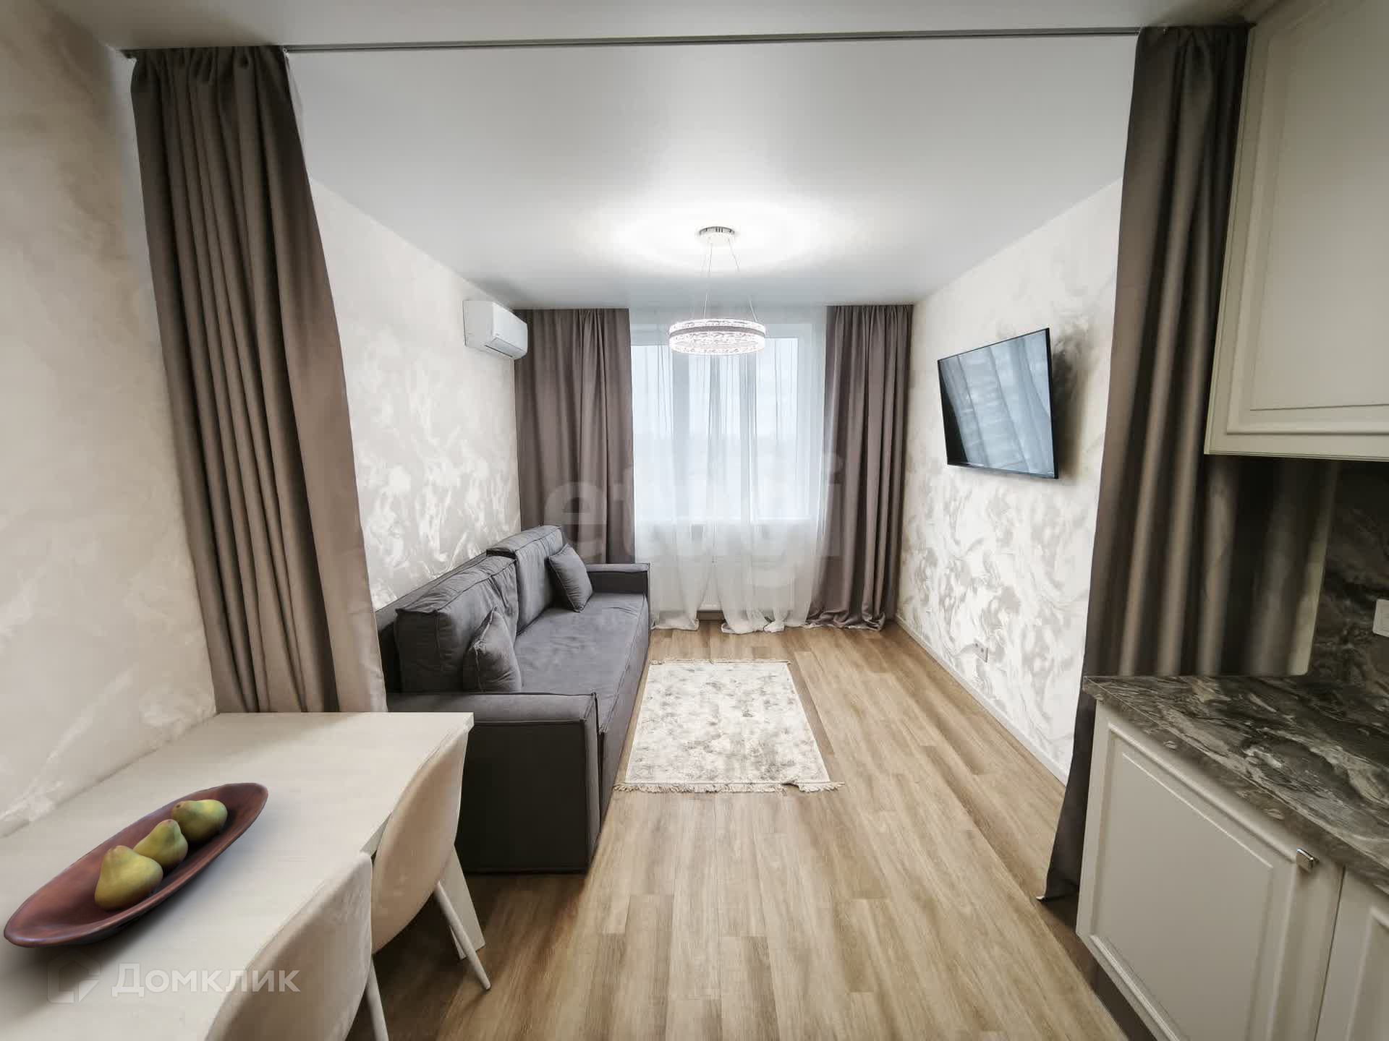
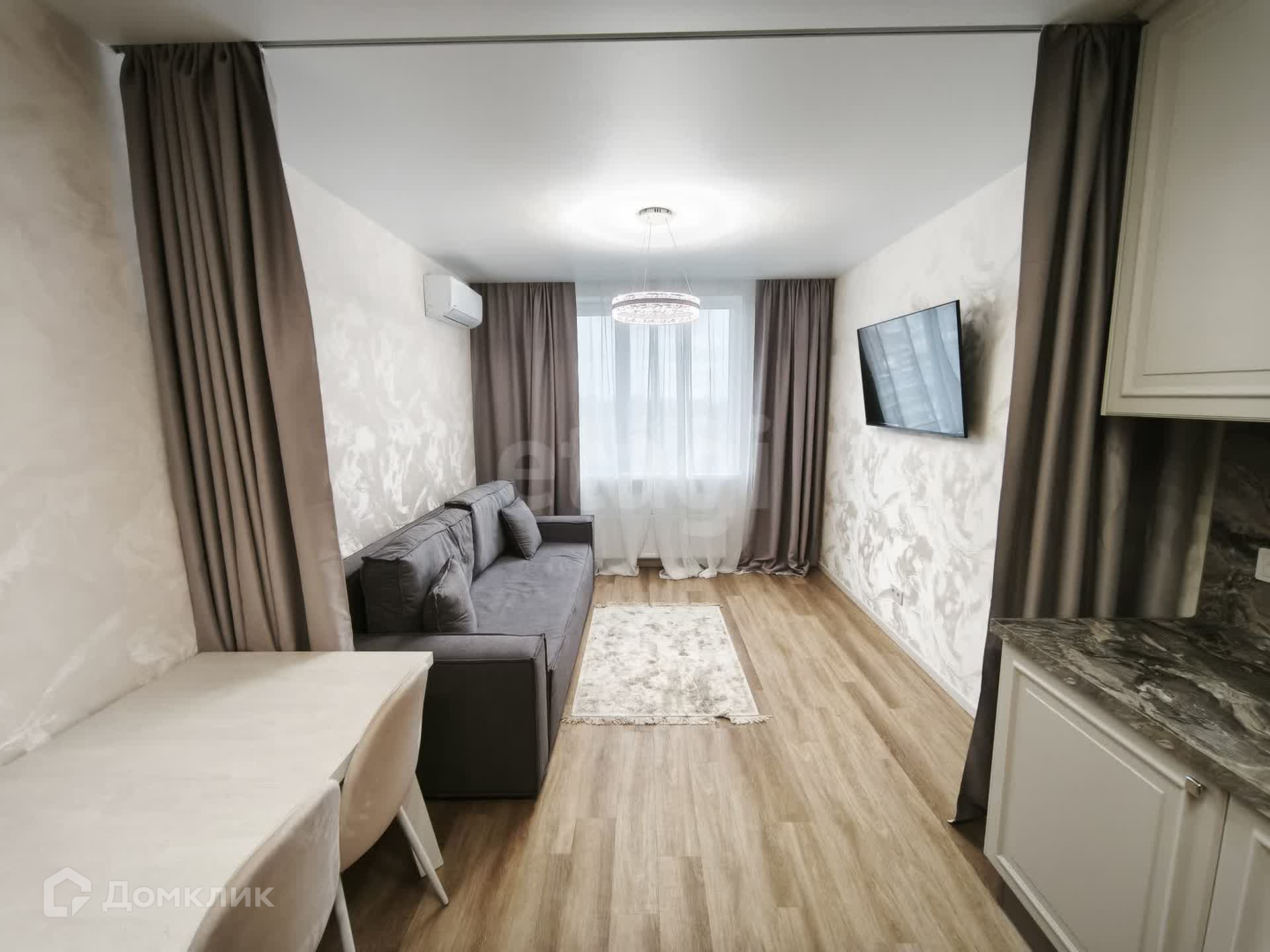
- fruit bowl (157, 851)
